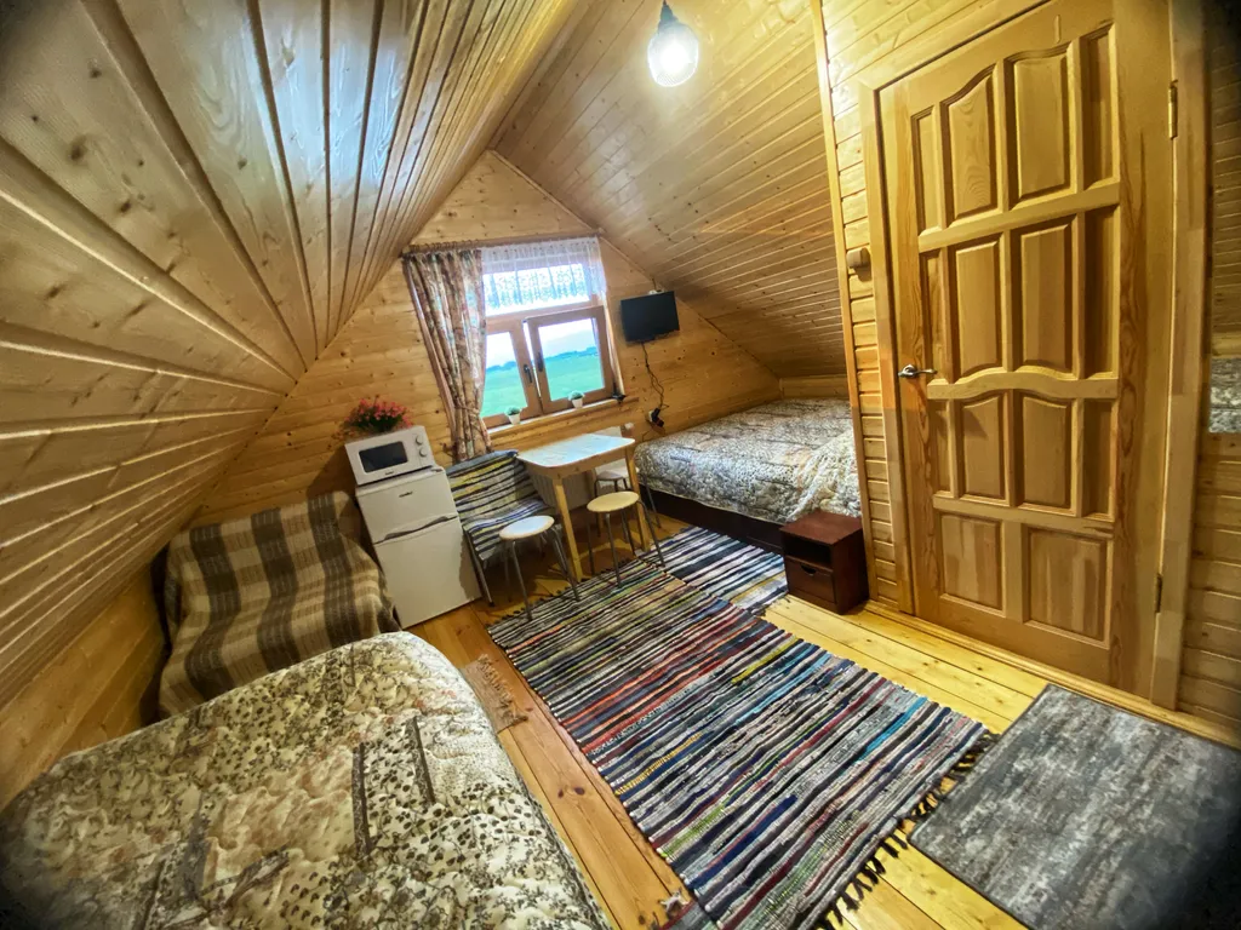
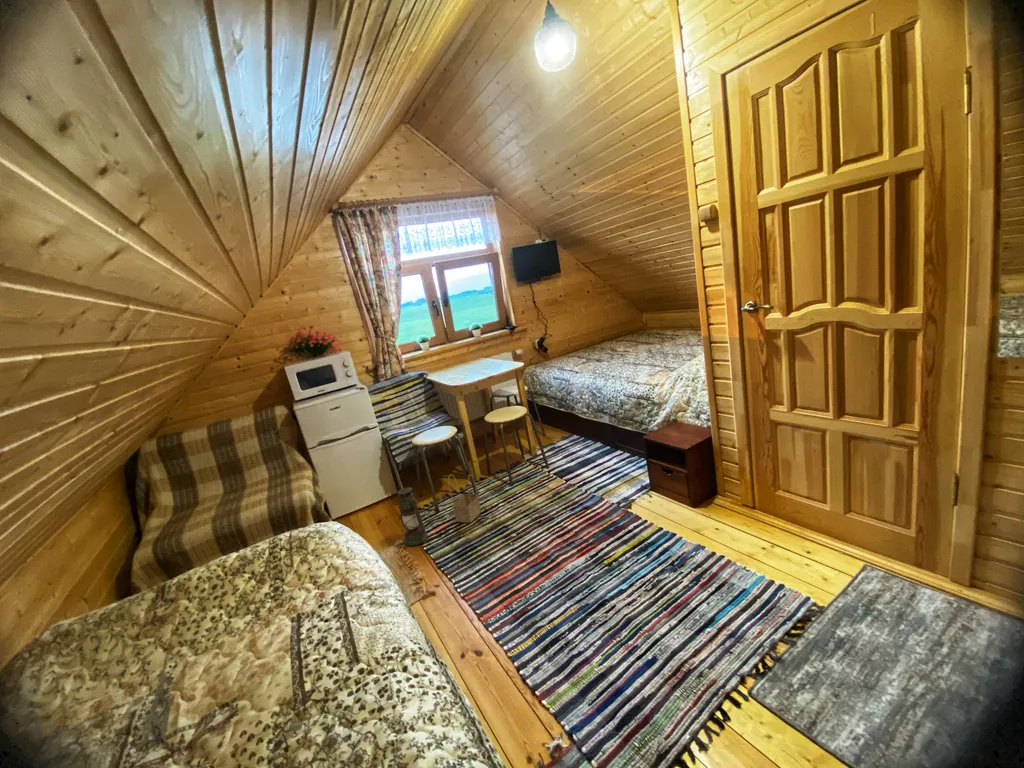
+ basket (464, 495)
+ lantern (411, 513)
